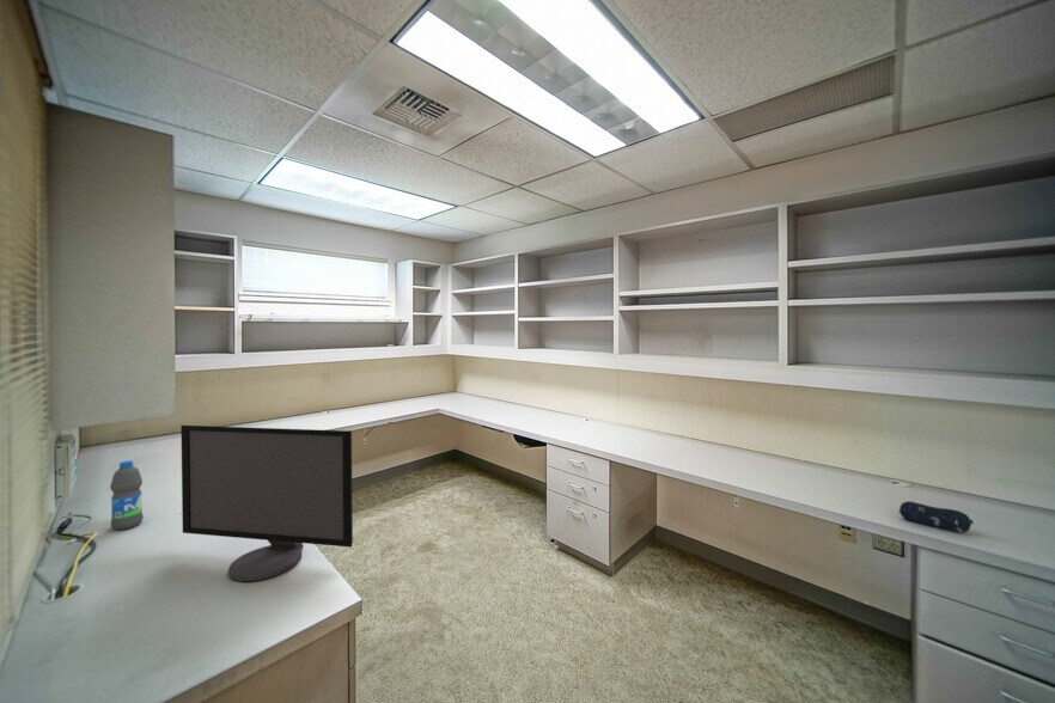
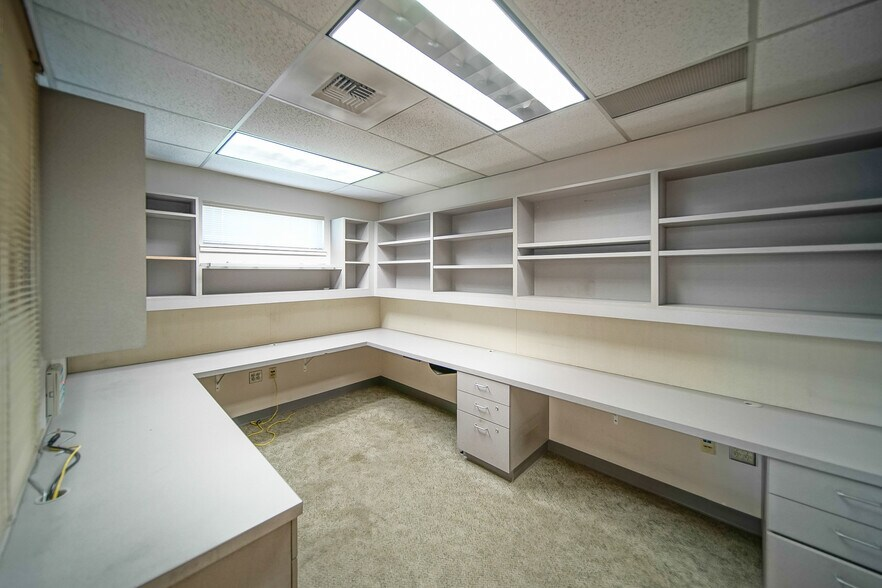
- pencil case (933, 515)
- computer monitor (266, 495)
- water bottle (127, 494)
